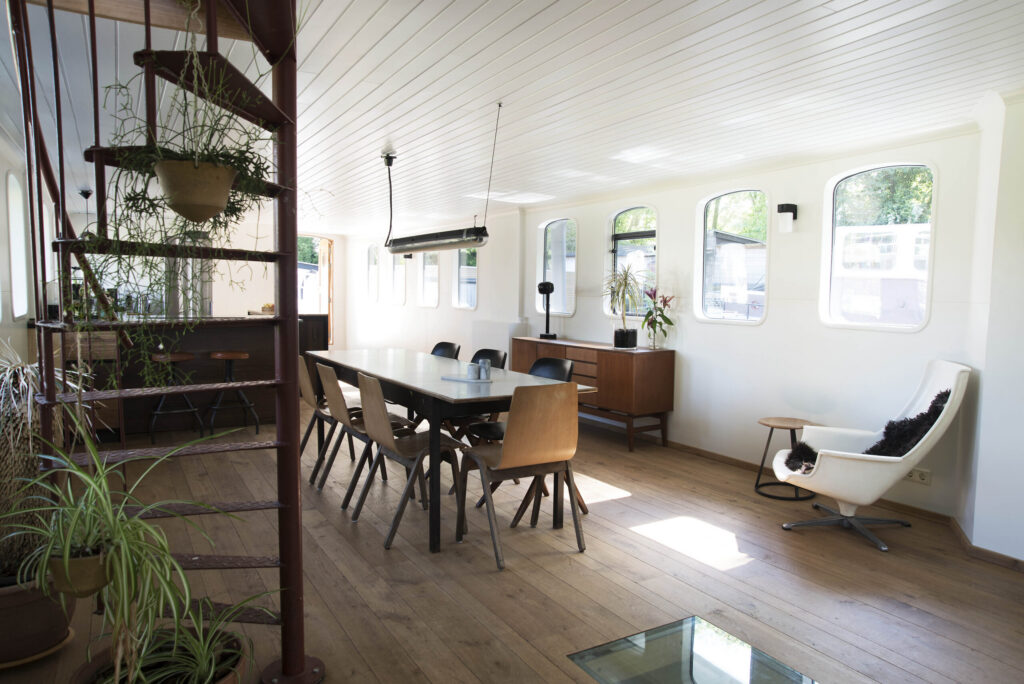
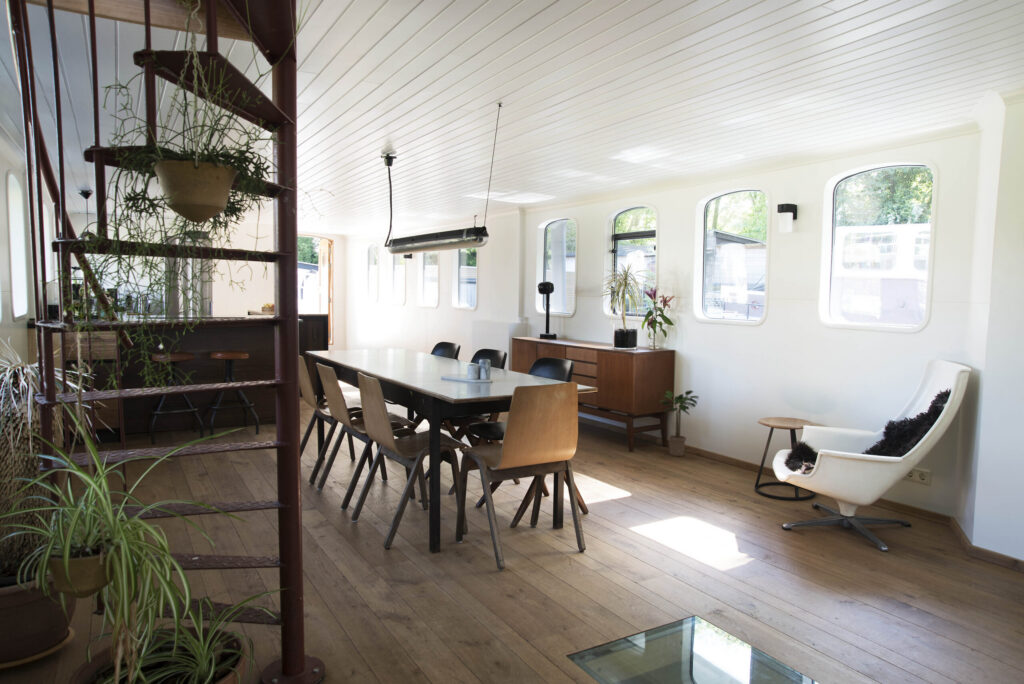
+ potted plant (680, 420)
